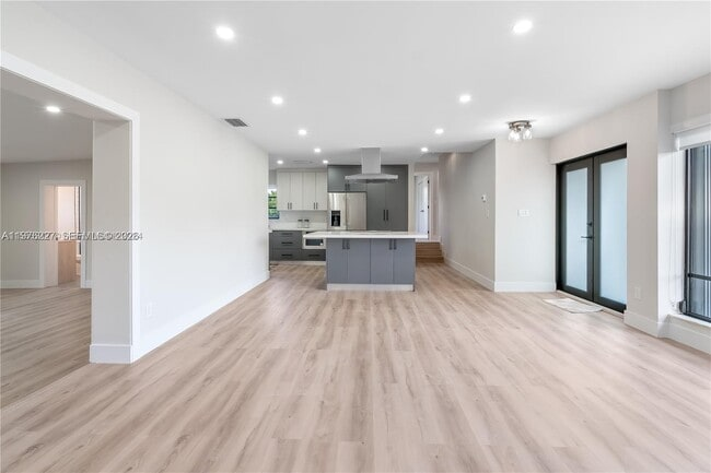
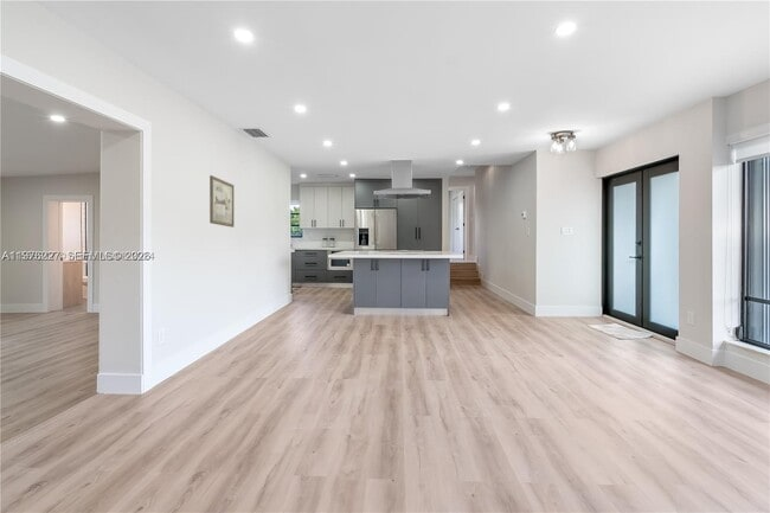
+ wall art (222, 203)
